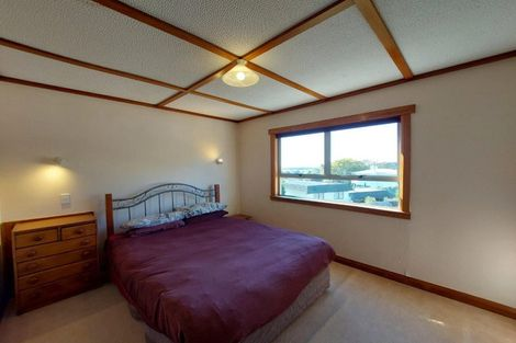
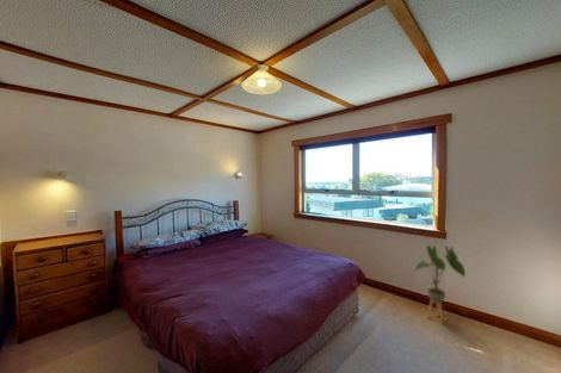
+ house plant (438, 281)
